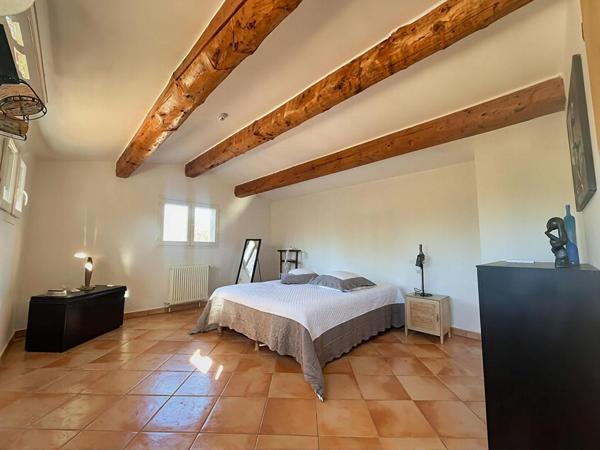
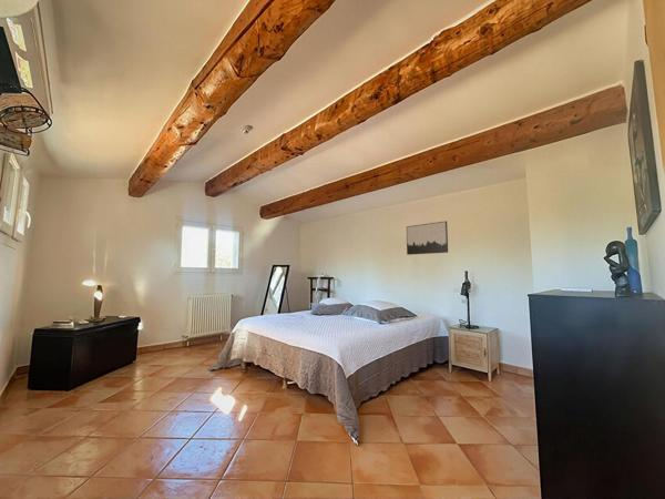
+ wall art (426, 238)
